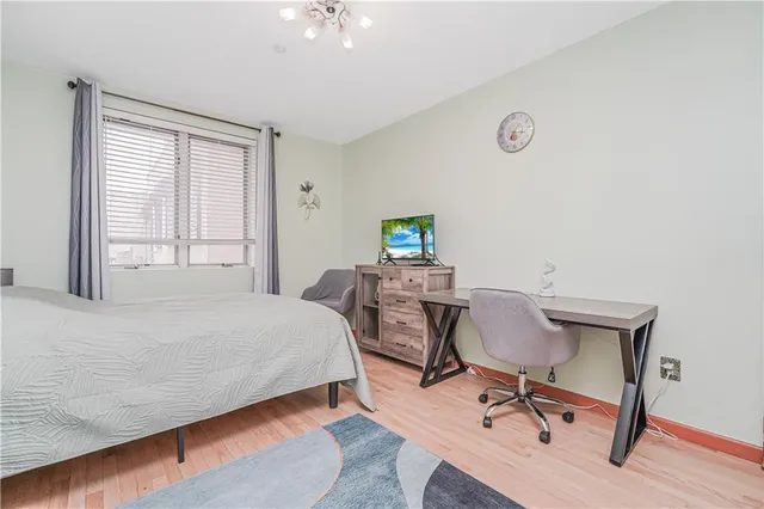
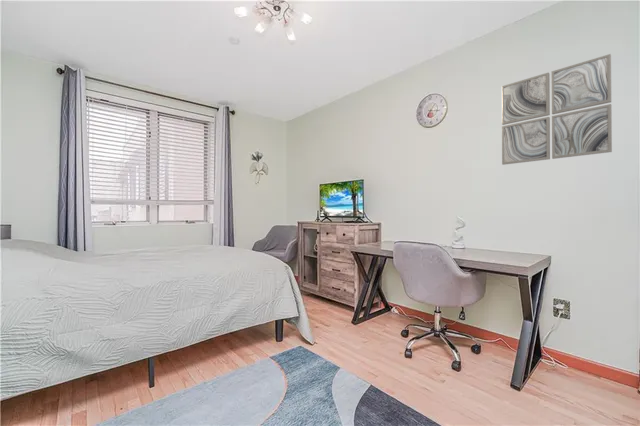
+ wall art (549, 114)
